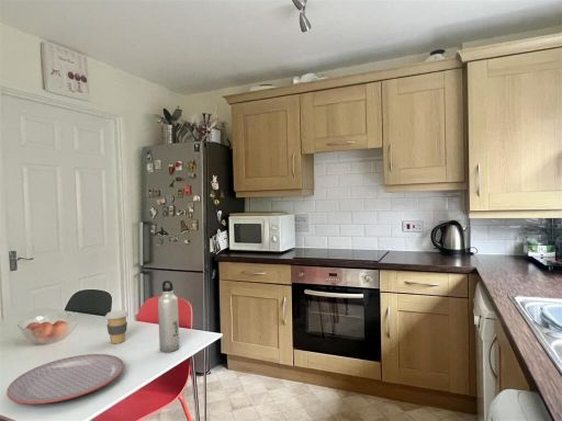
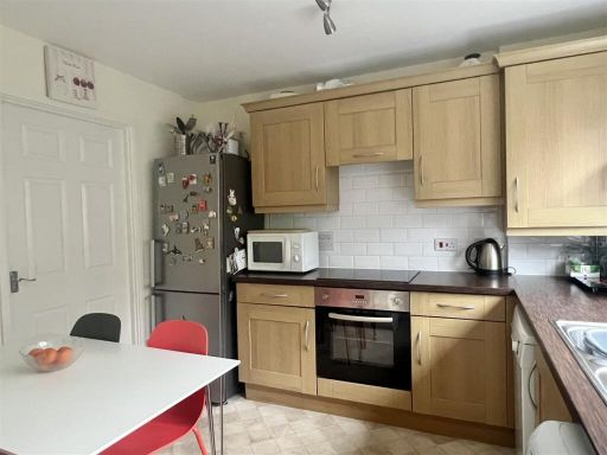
- coffee cup (117, 327)
- plate (69, 378)
- water bottle (168, 315)
